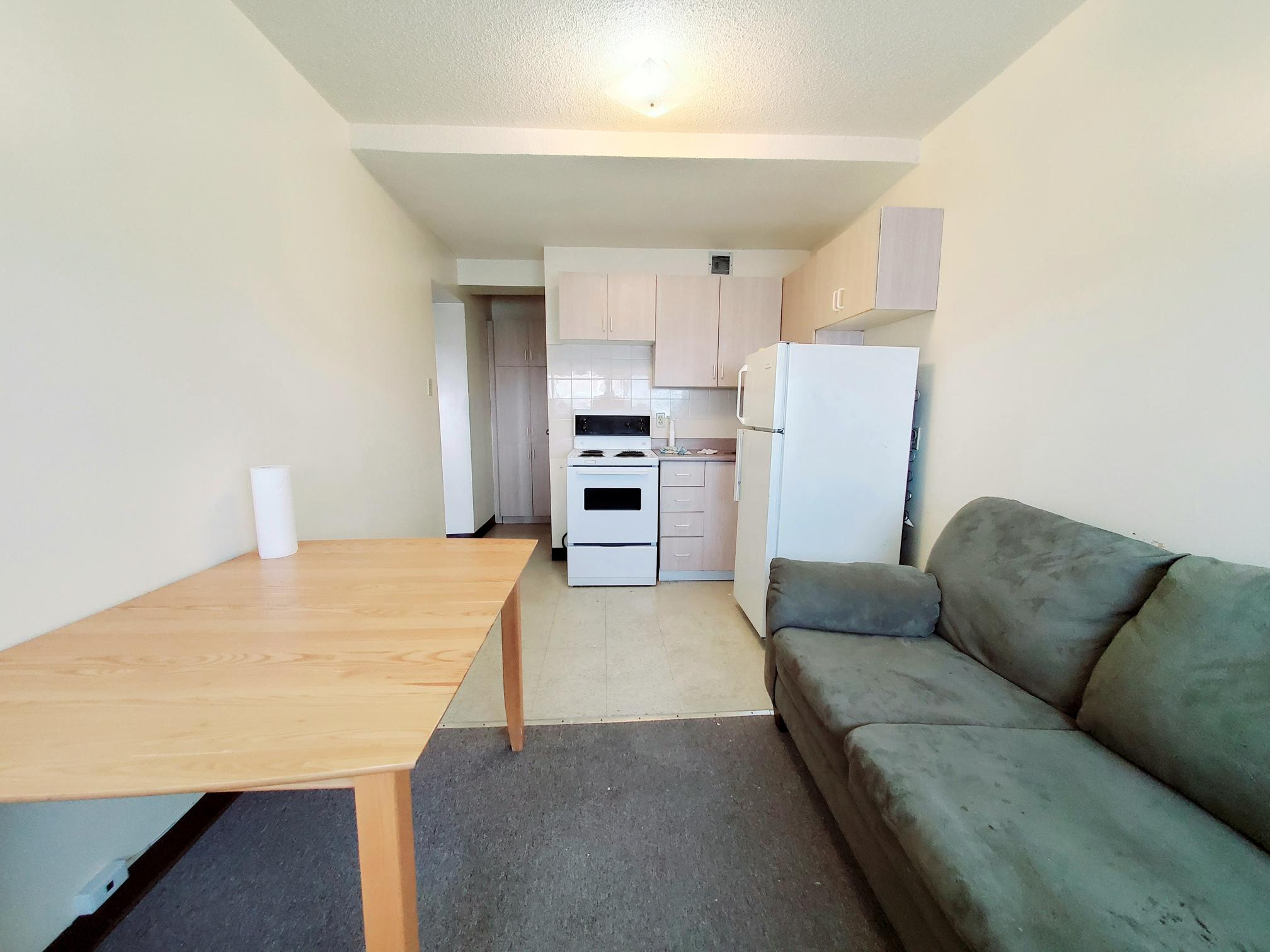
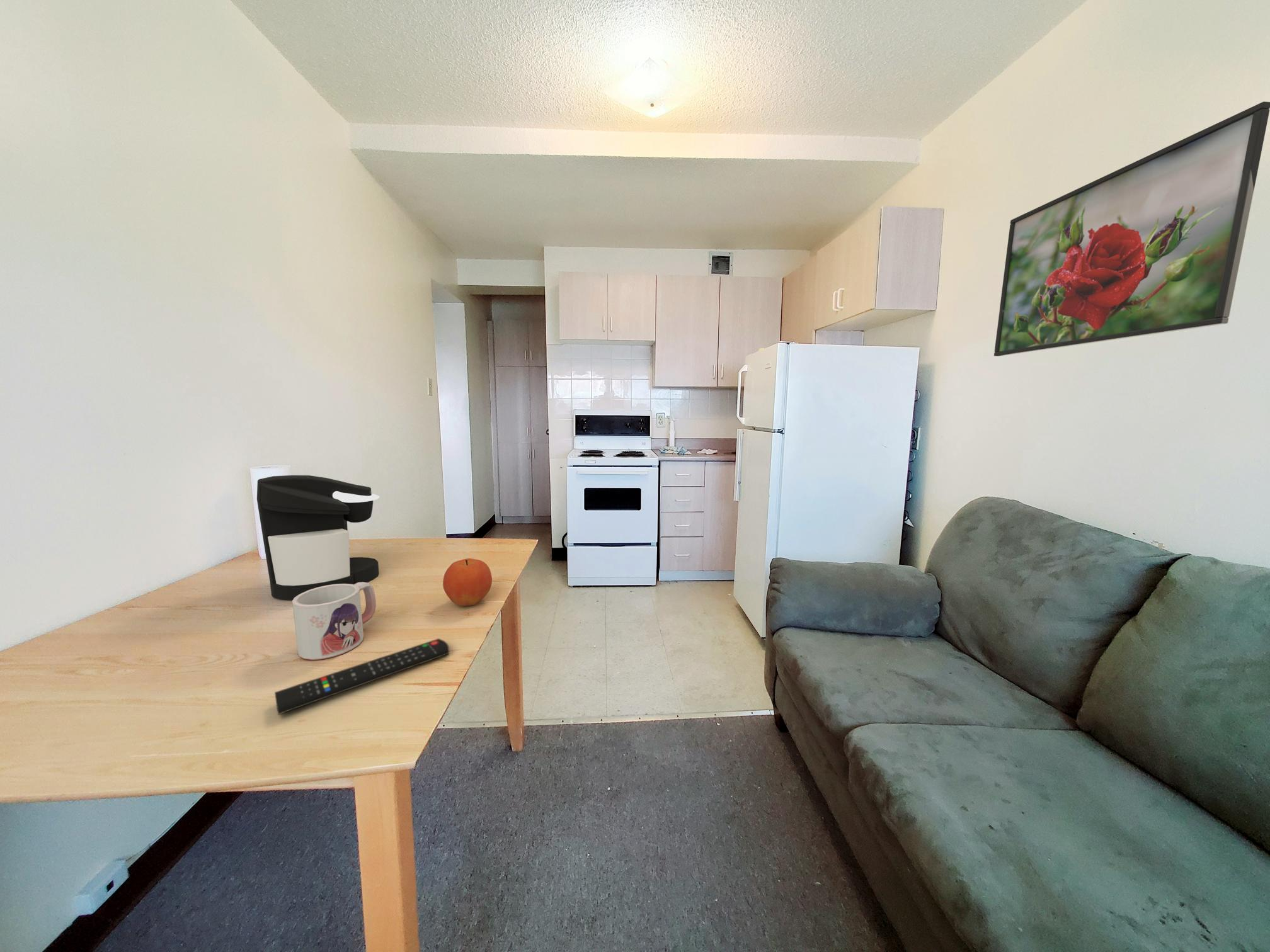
+ fruit (467, 581)
+ mug (340, 615)
+ remote control (371, 672)
+ coffee maker (325, 529)
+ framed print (1097, 261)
